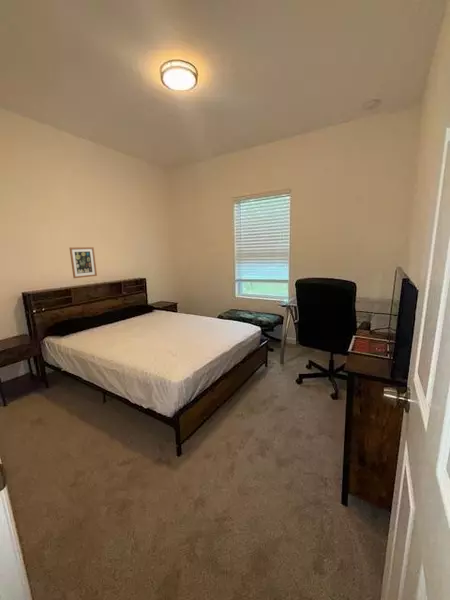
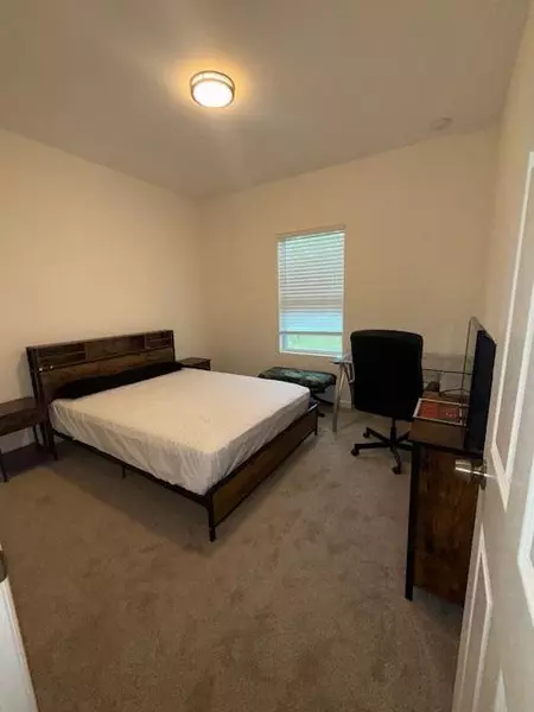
- wall art (83, 262)
